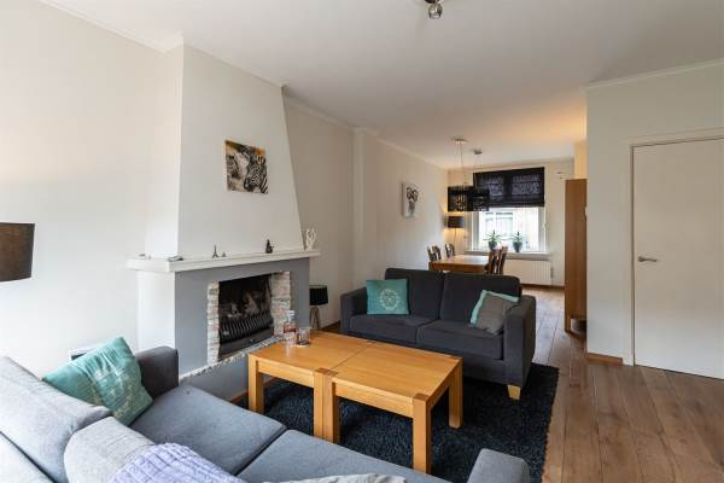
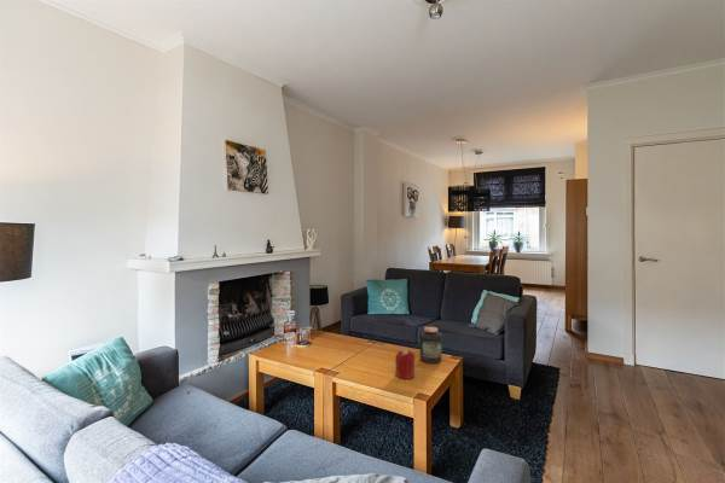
+ candle (405, 362)
+ jar (430, 343)
